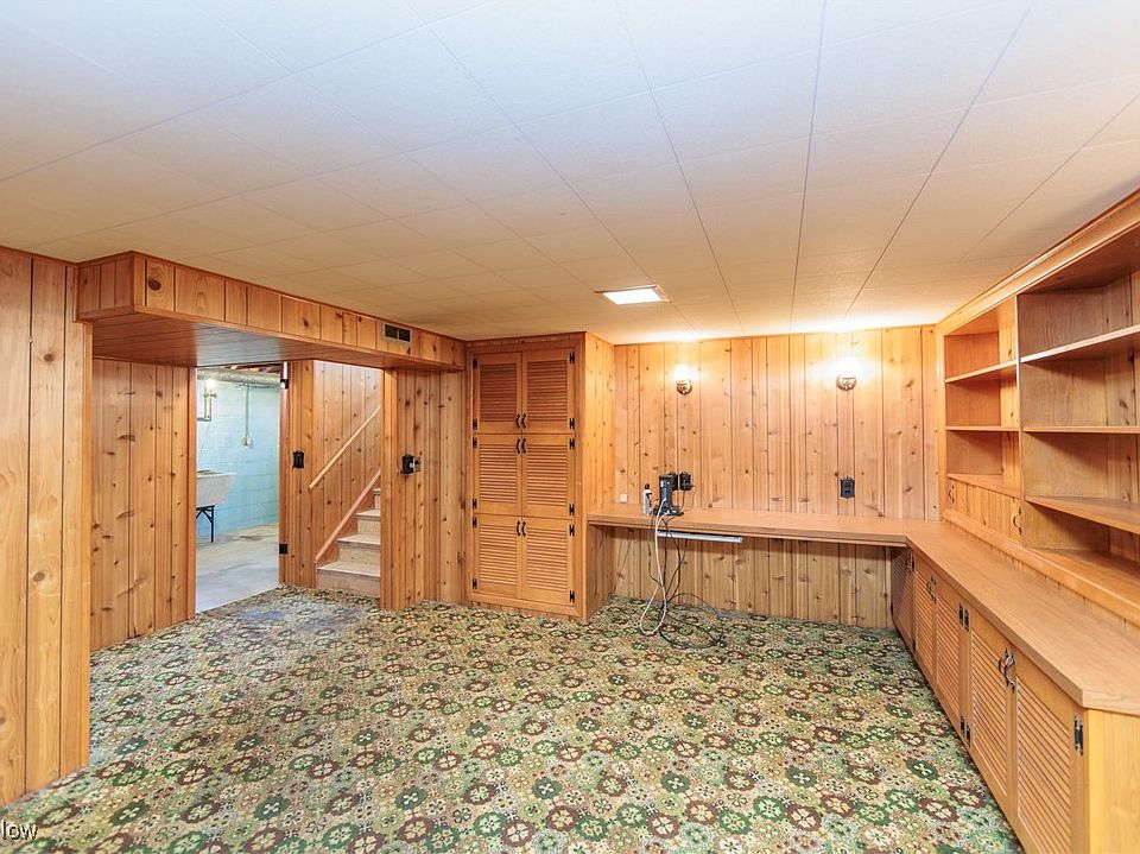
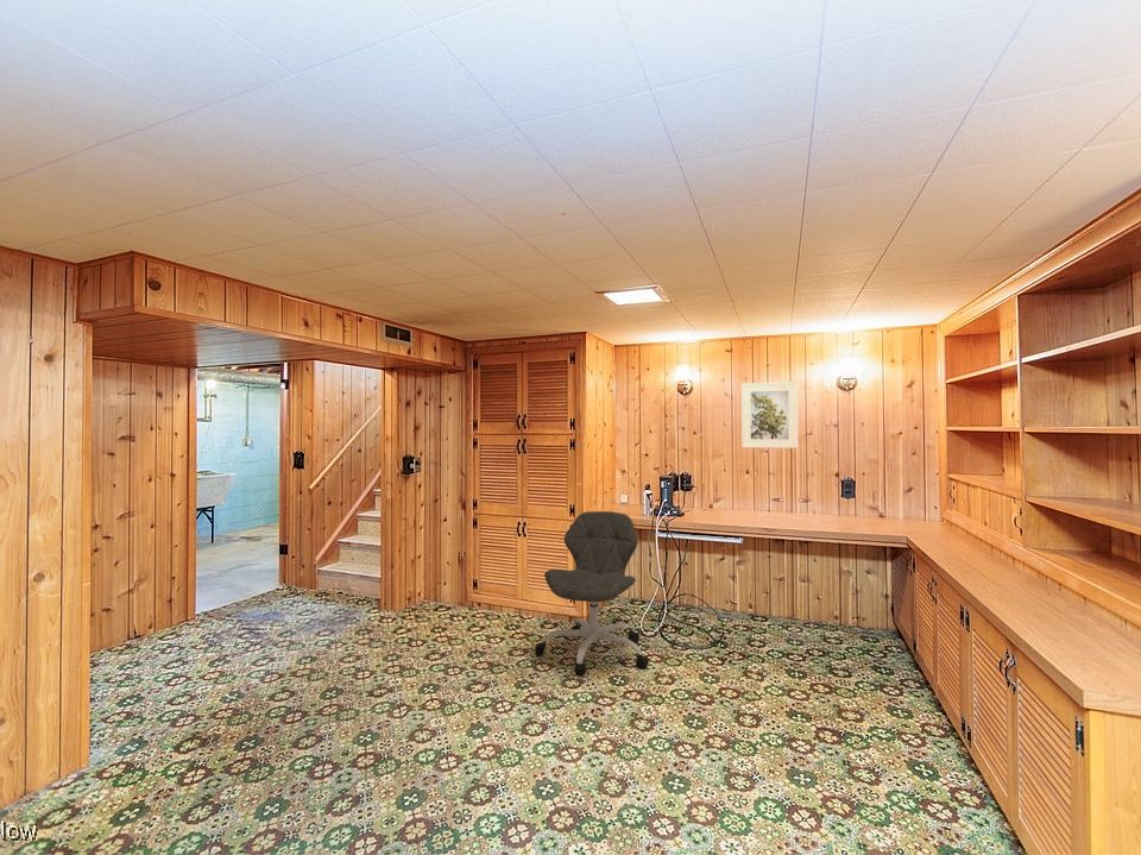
+ office chair (594, 584)
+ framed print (769, 415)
